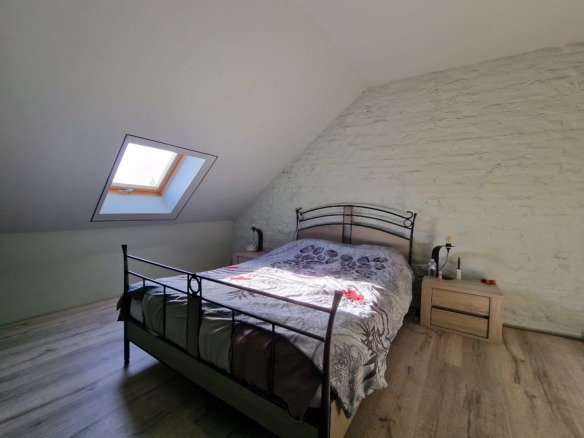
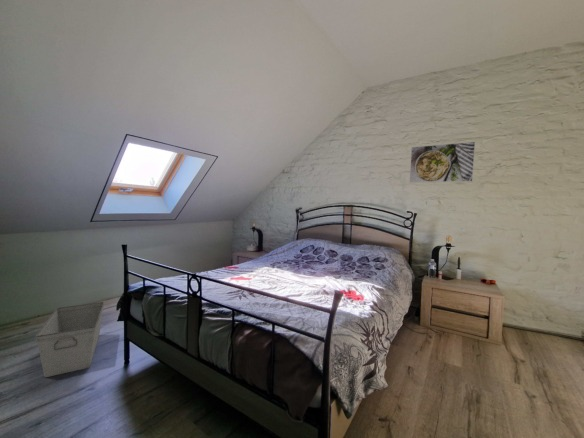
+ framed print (440, 163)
+ storage bin (75, 335)
